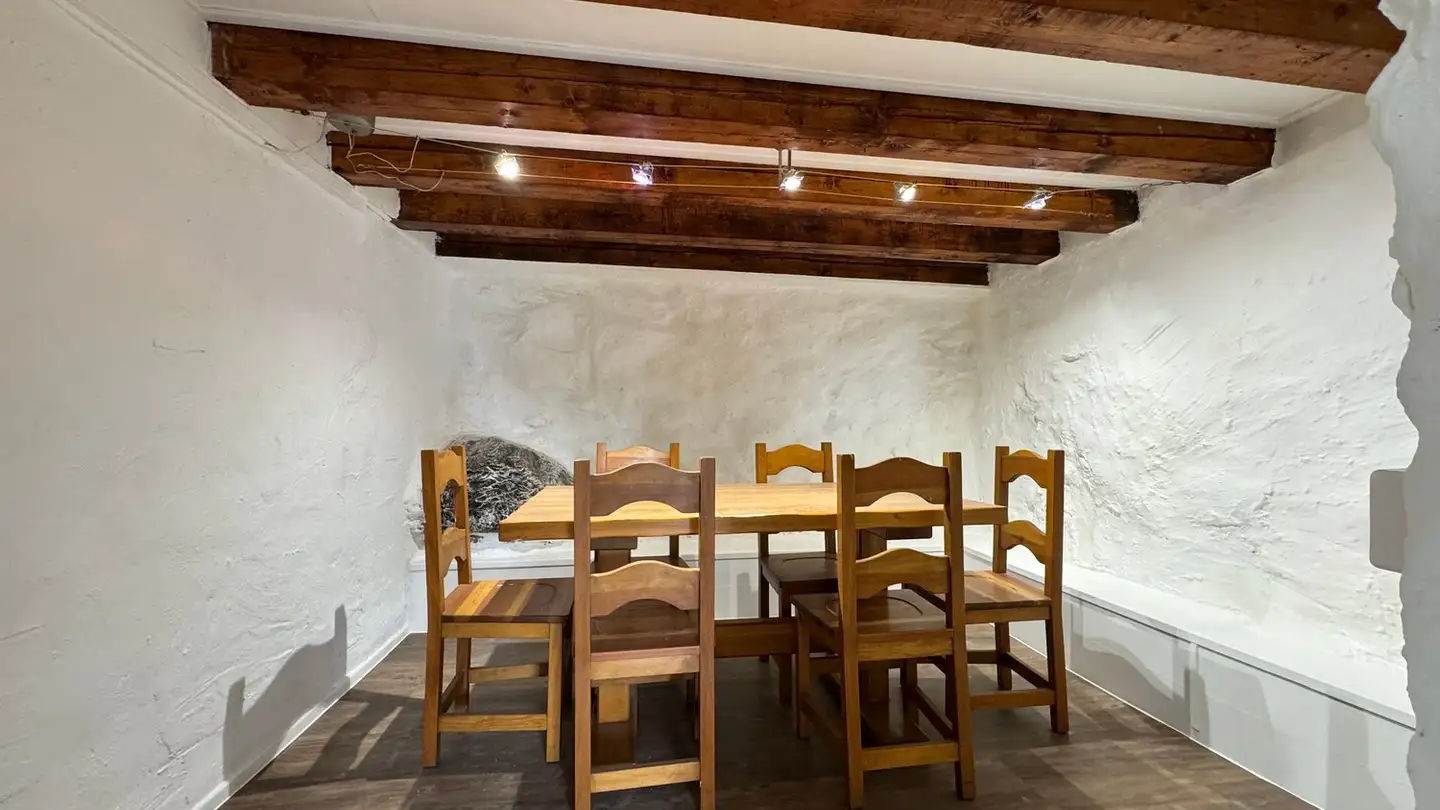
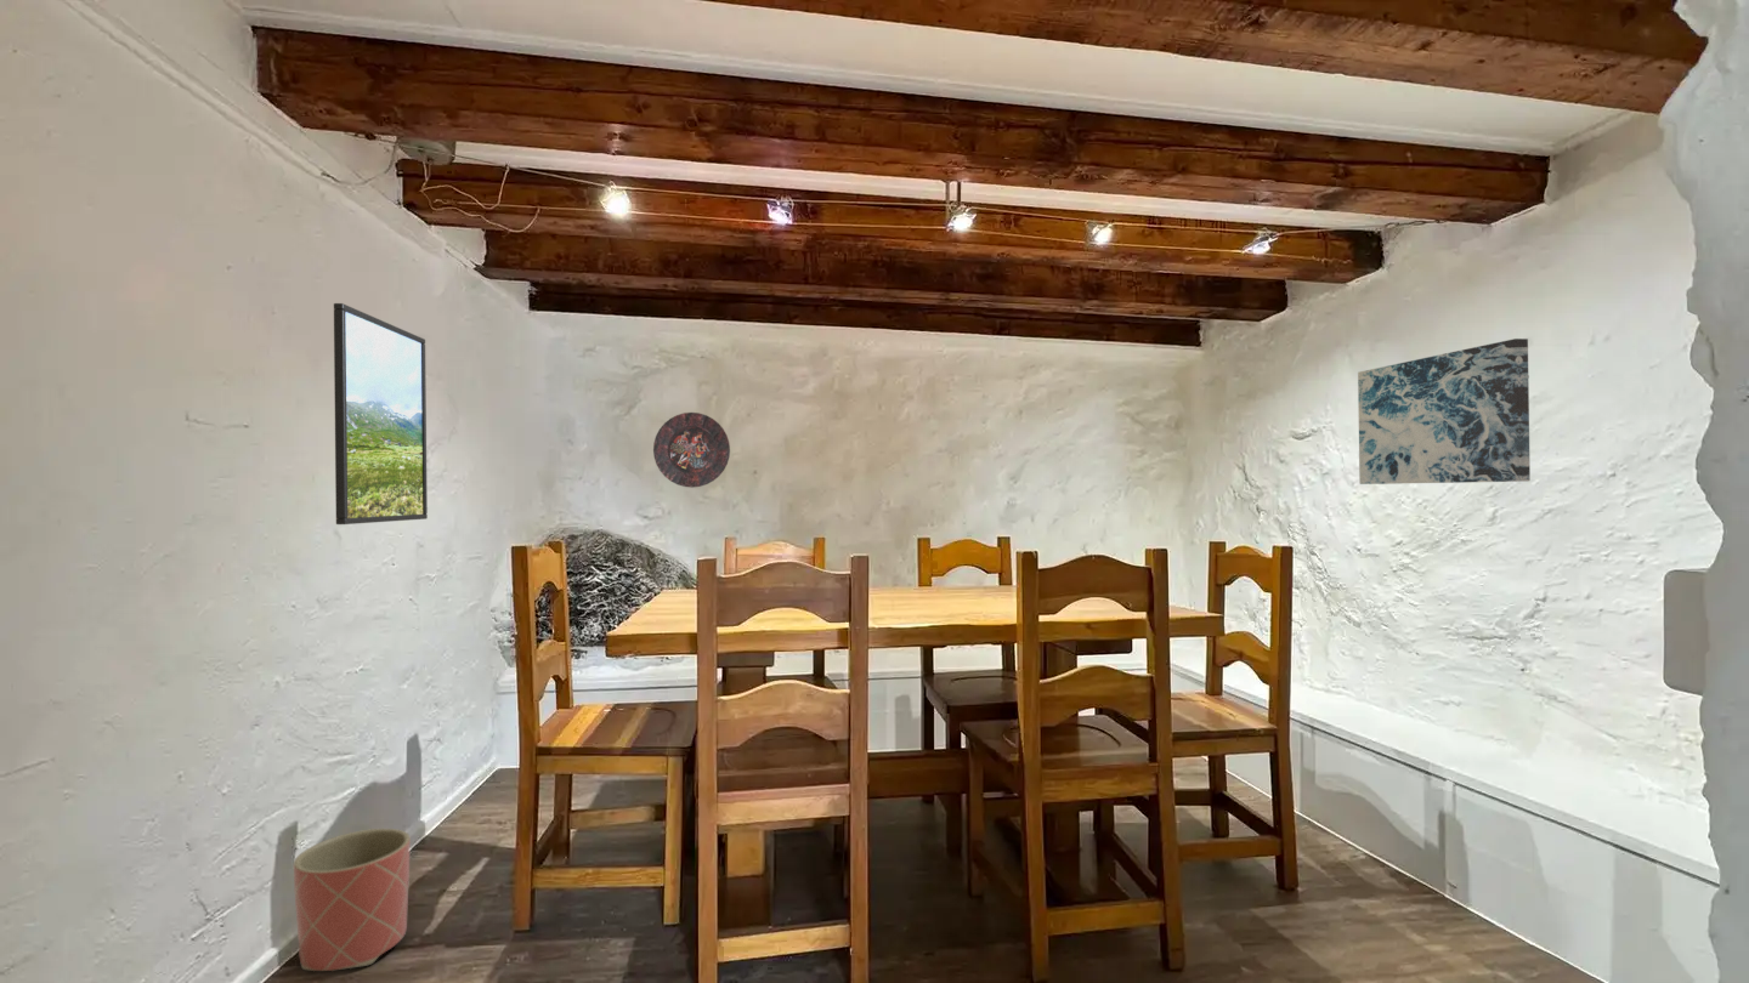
+ planter (353, 898)
+ decorative plate (691, 449)
+ wall art (1433, 420)
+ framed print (385, 421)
